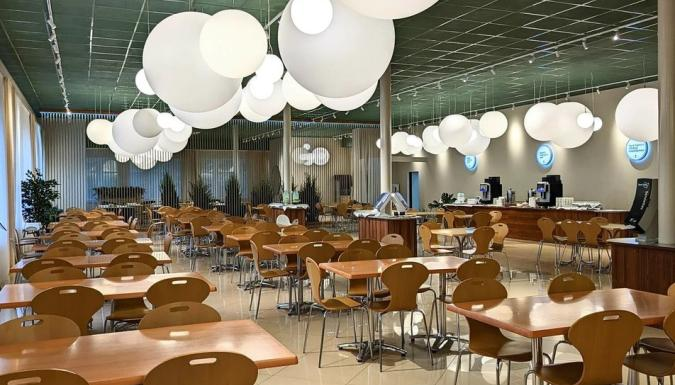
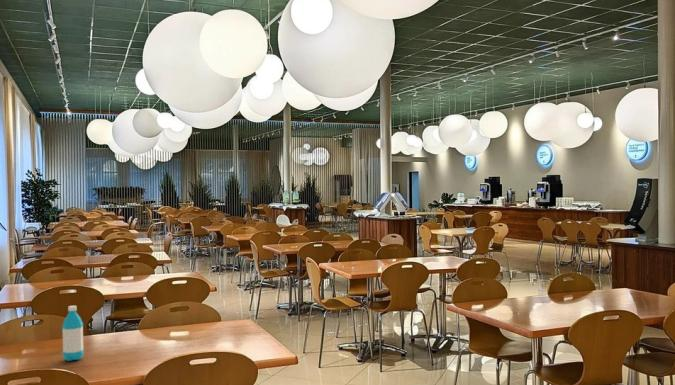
+ water bottle (72, 332)
